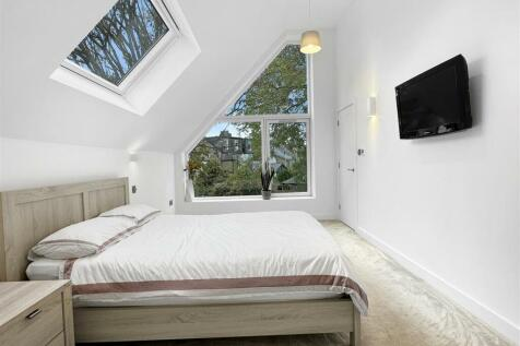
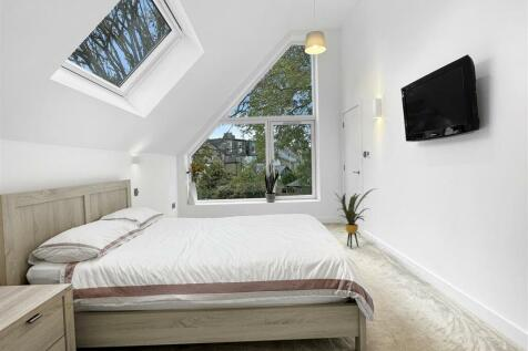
+ house plant (354, 218)
